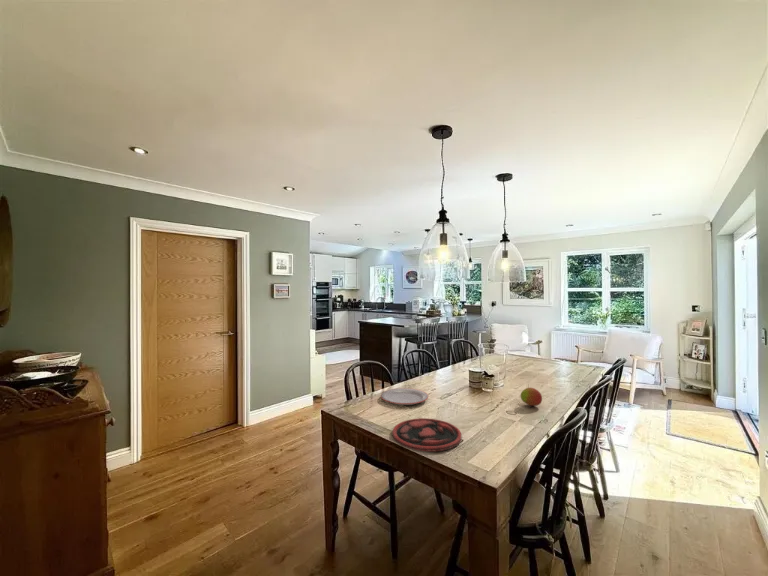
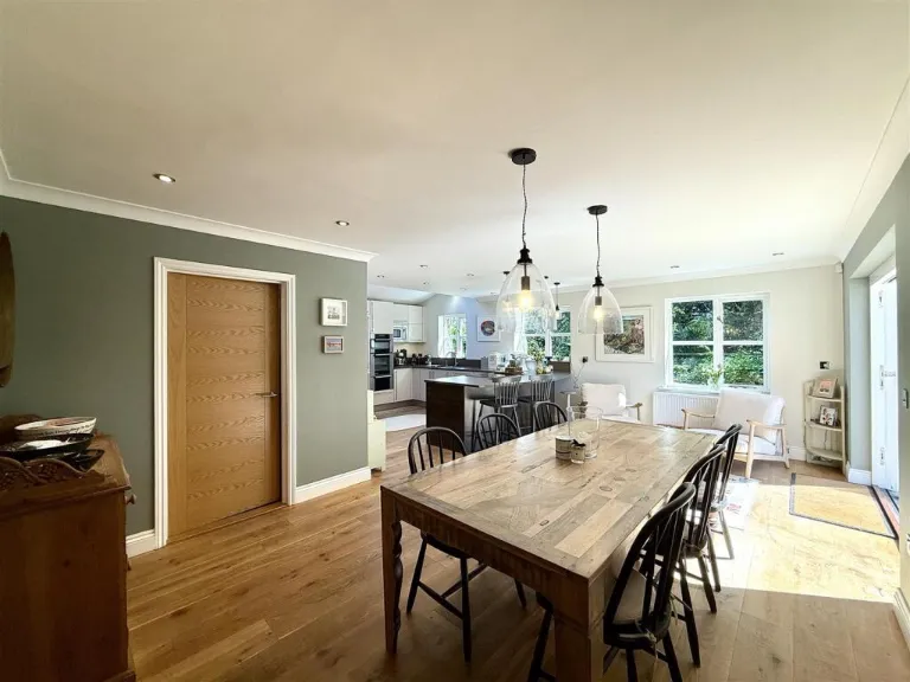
- plate (426, 432)
- plate (404, 397)
- fruit (531, 397)
